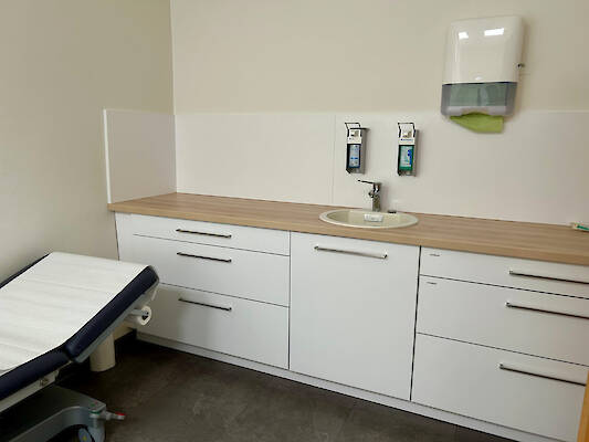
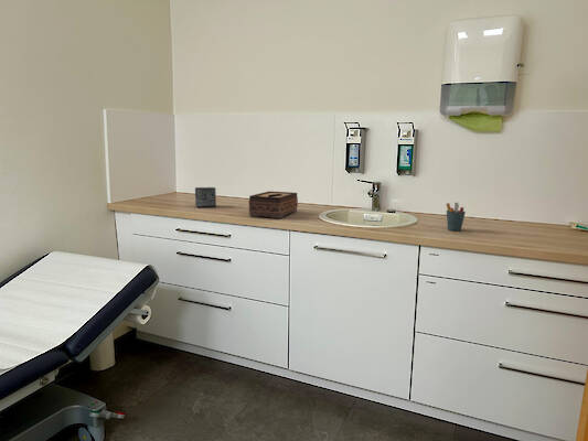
+ tissue box (274, 204)
+ pen holder (455, 215)
+ small box (205, 196)
